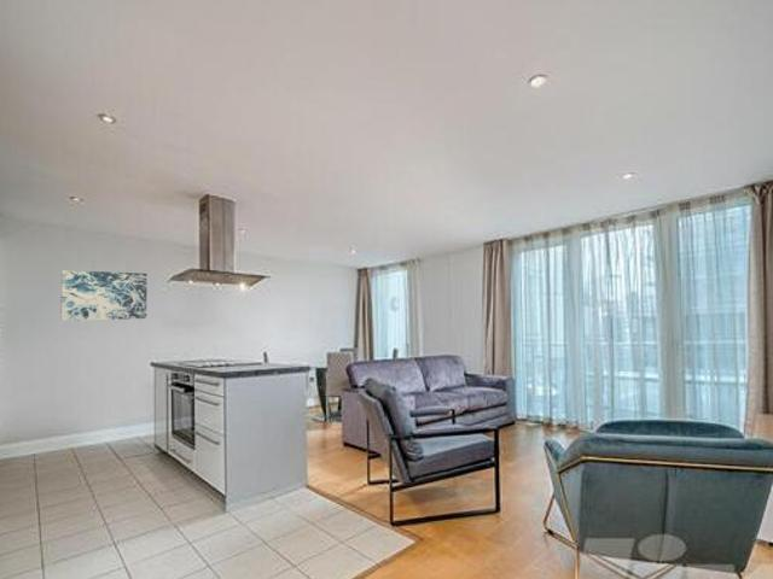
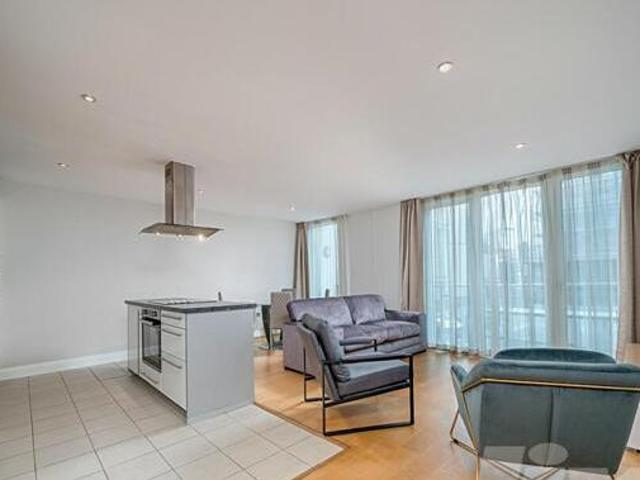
- wall art (106, 296)
